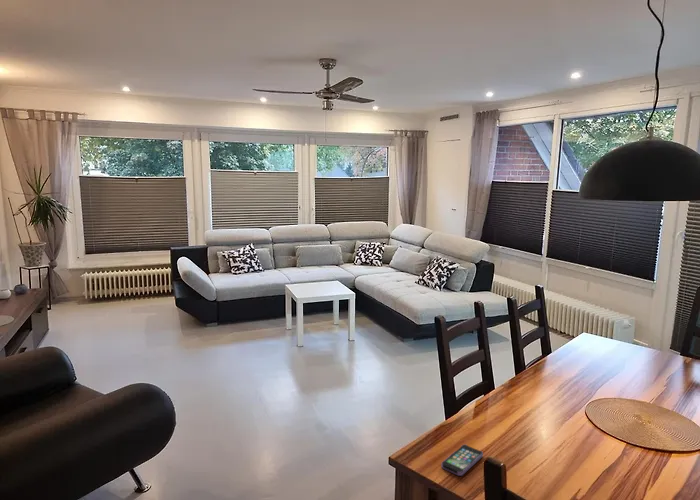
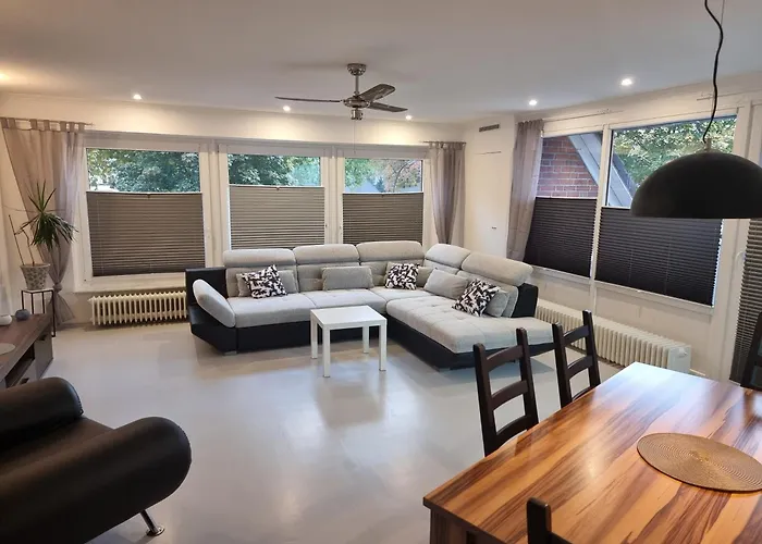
- smartphone (462, 459)
